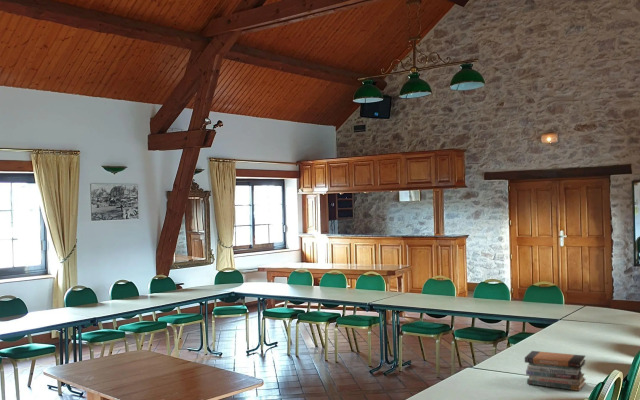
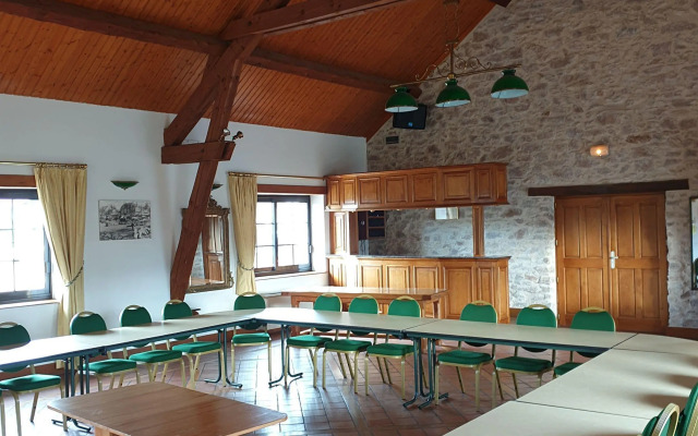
- book stack (555, 370)
